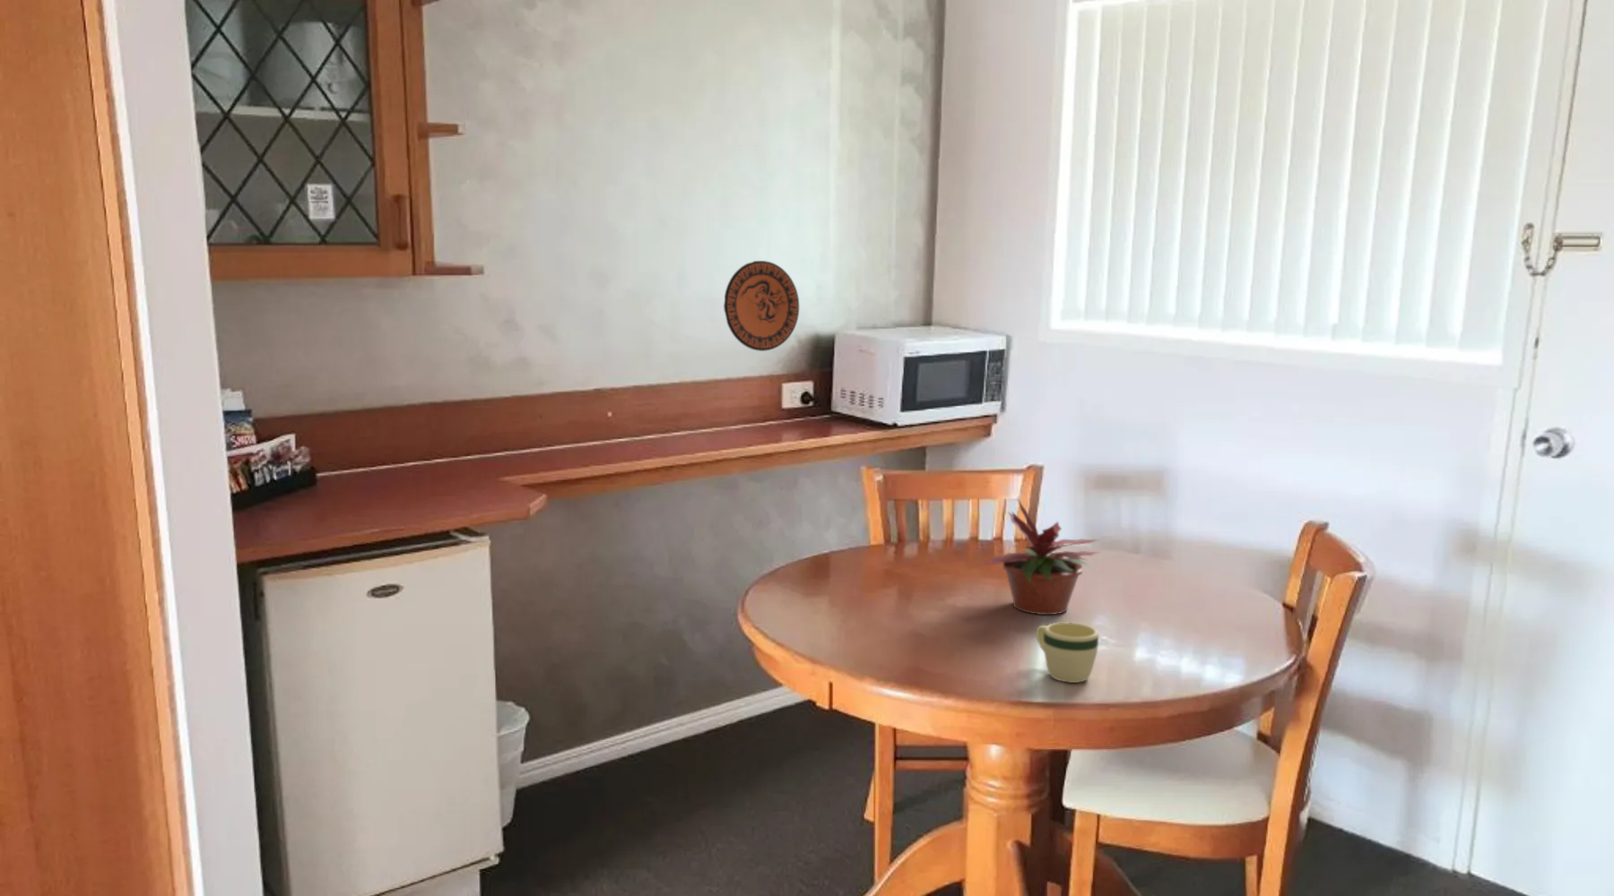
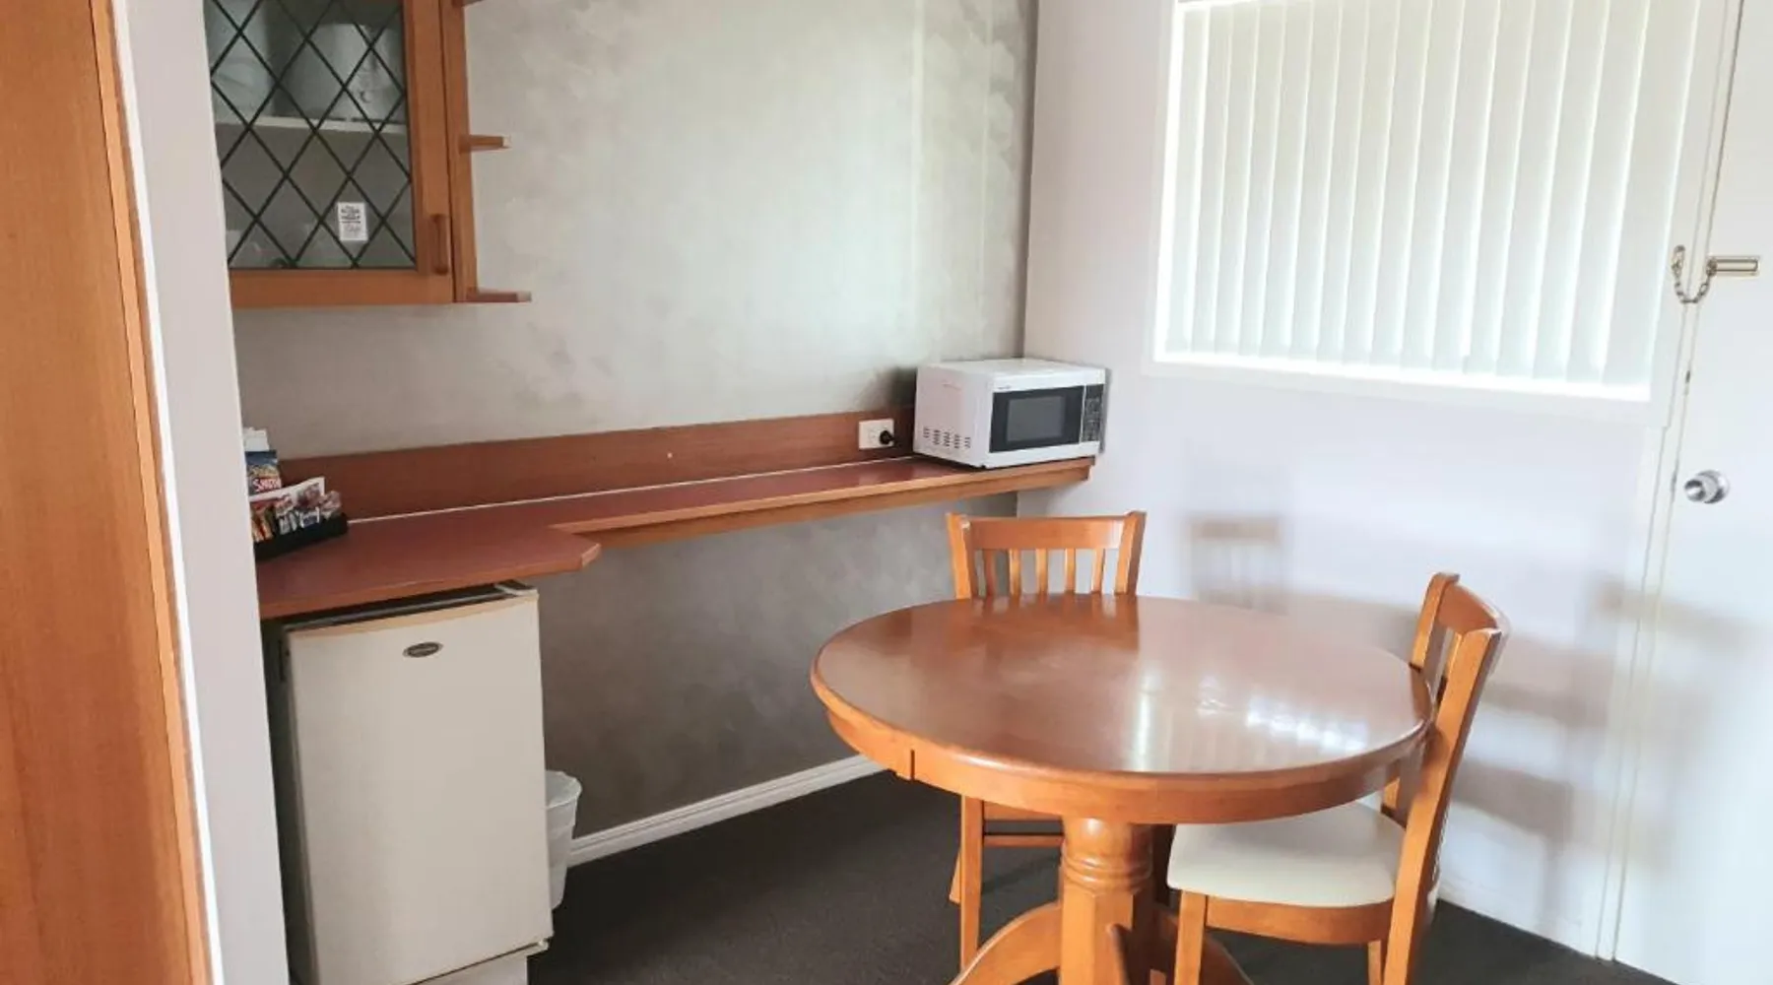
- decorative plate (762, 306)
- potted plant (1041, 551)
- mug (1062, 649)
